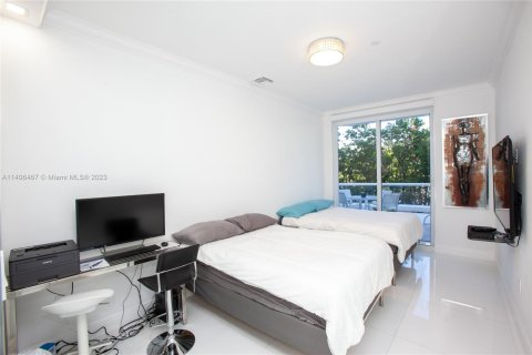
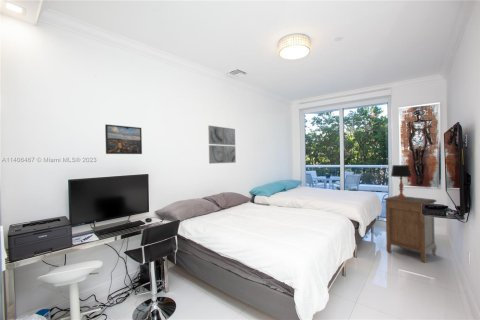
+ table lamp (401, 181)
+ wall art (222, 144)
+ nightstand (410, 225)
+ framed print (124, 140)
